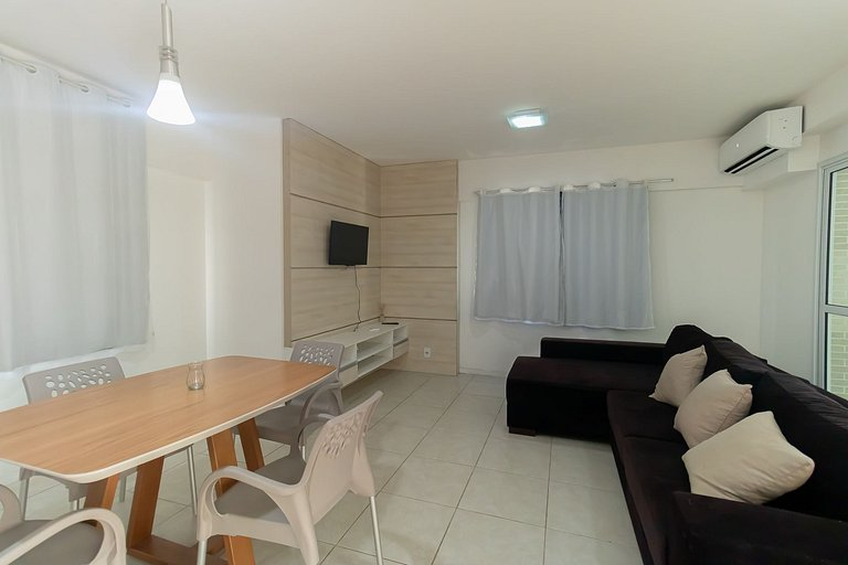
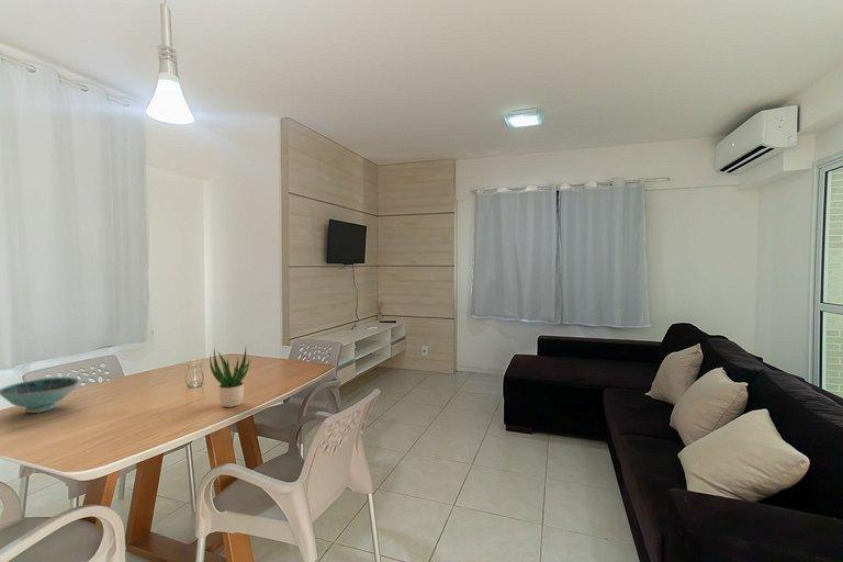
+ bowl (41, 396)
+ potted plant (229, 373)
